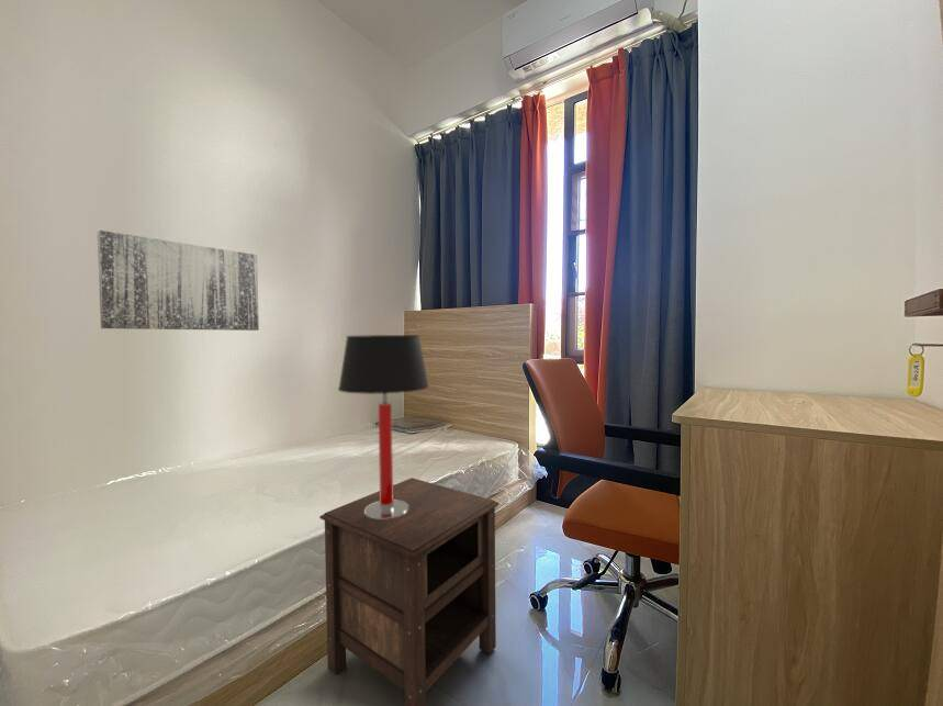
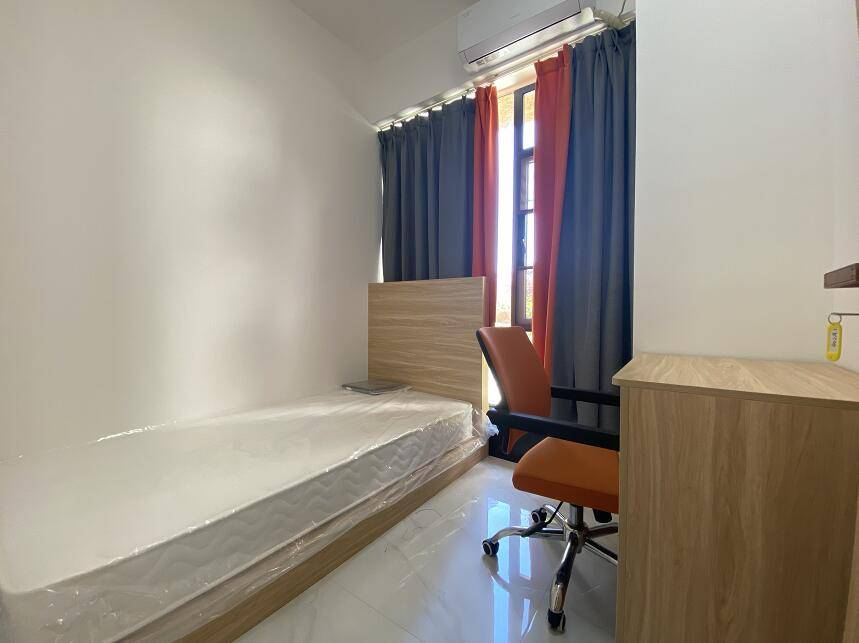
- nightstand (413, 582)
- wall art (188, 287)
- table lamp (384, 422)
